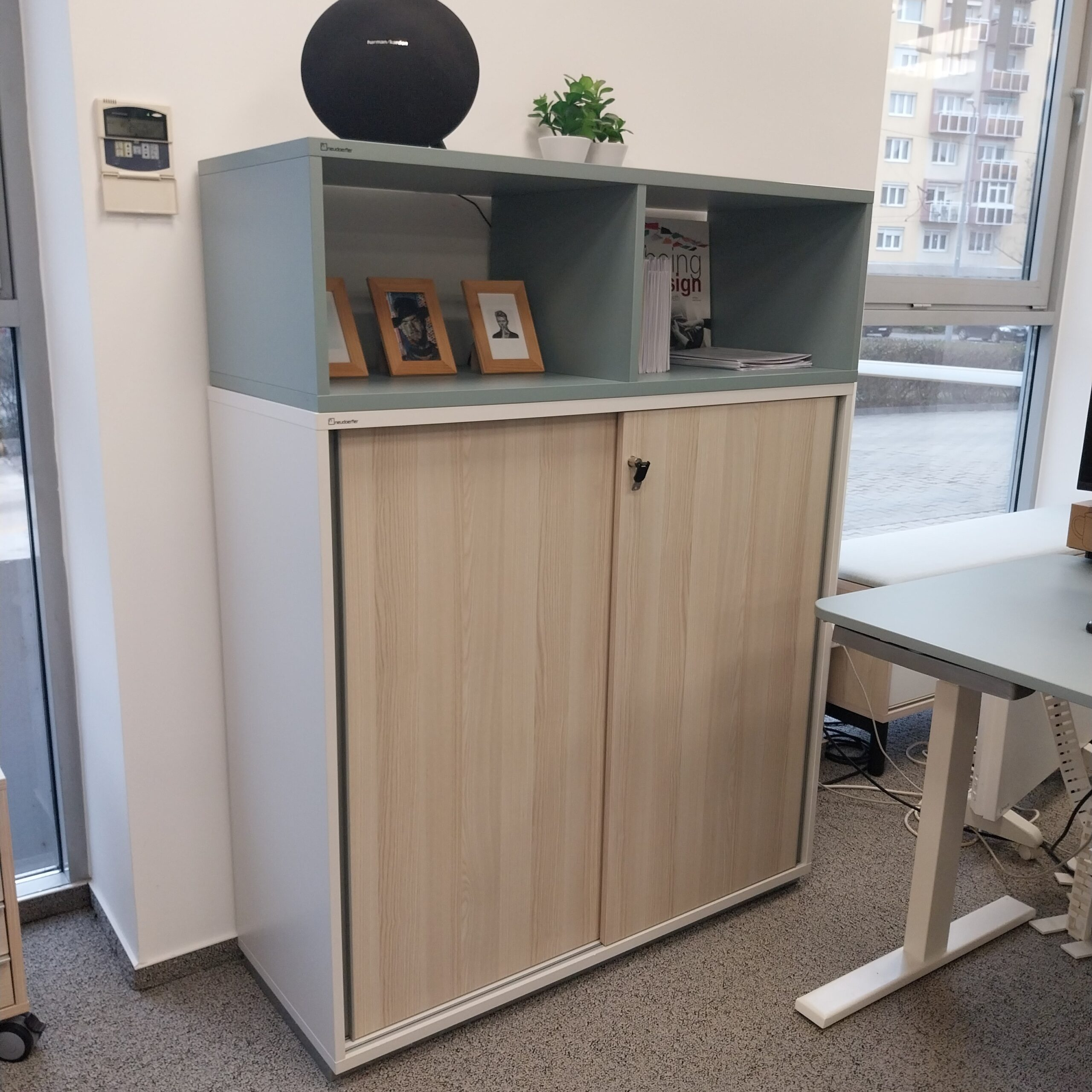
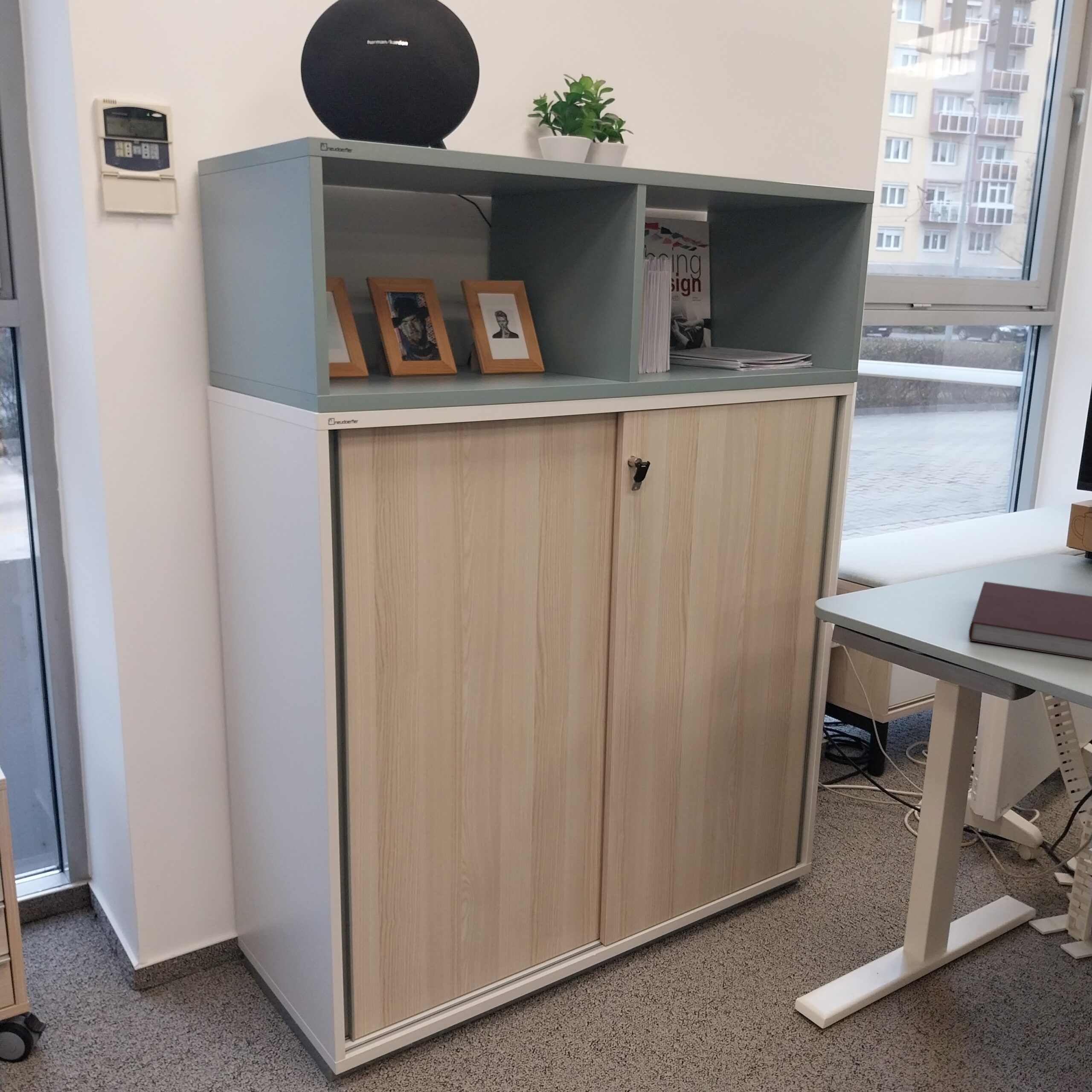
+ notebook (1038, 618)
